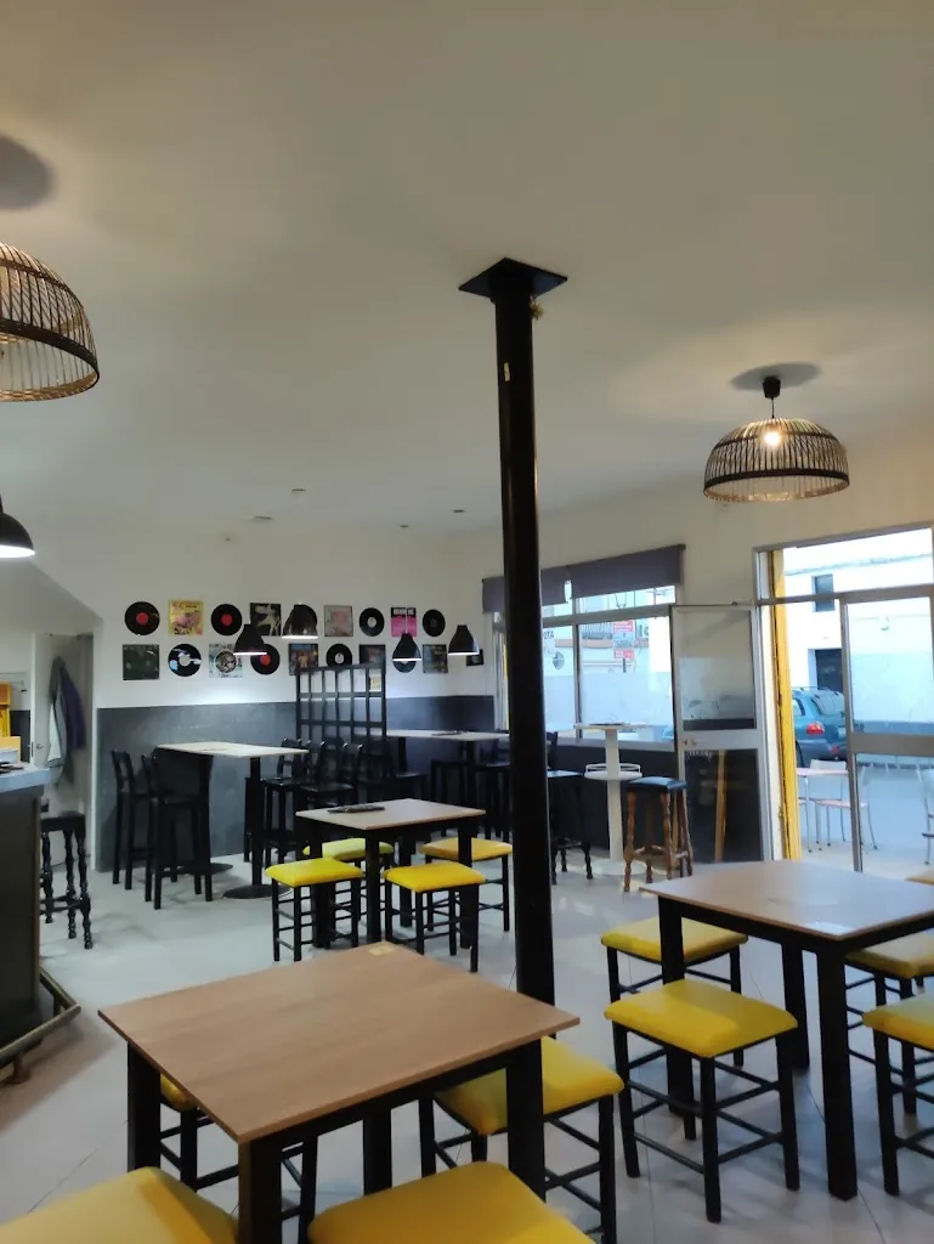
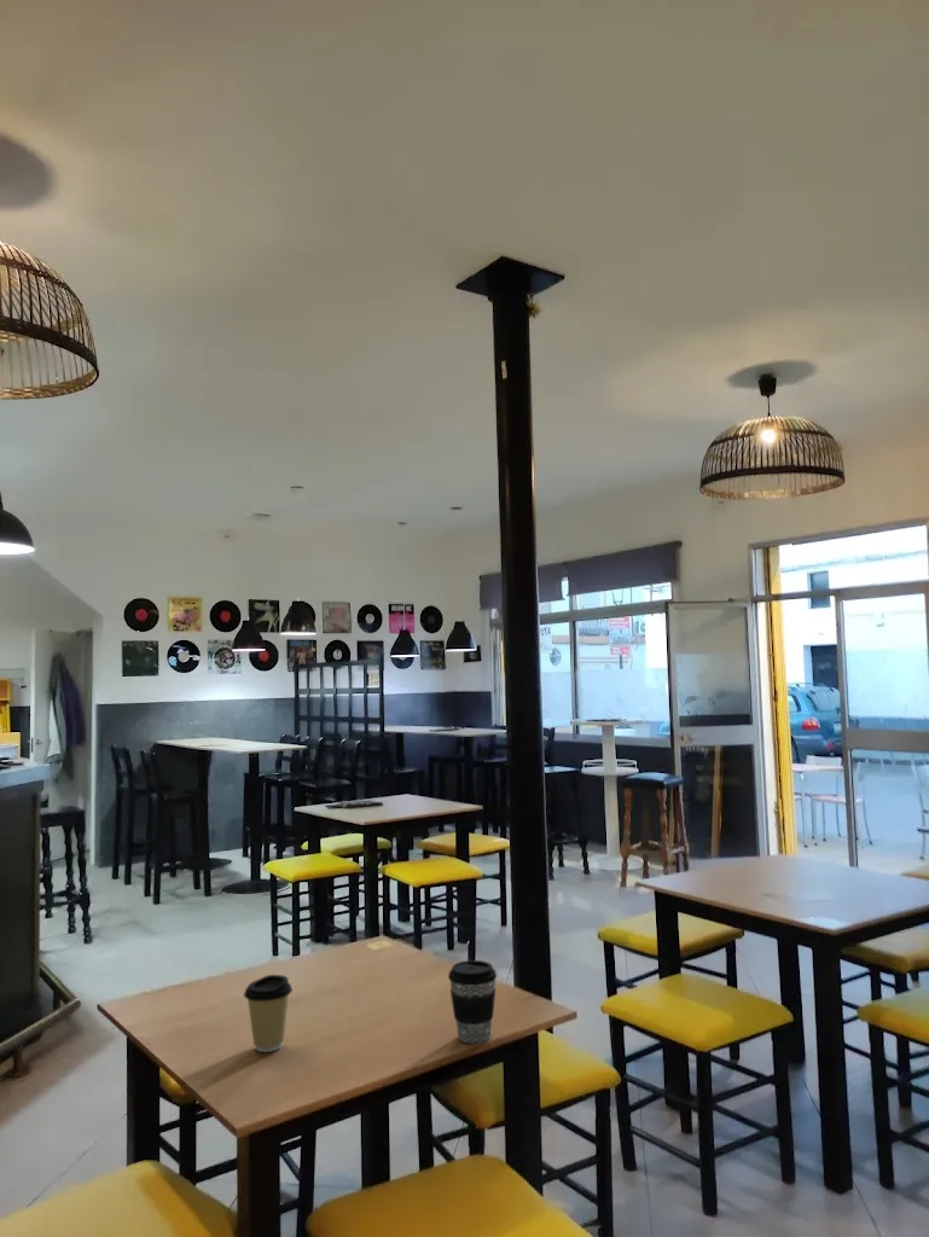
+ coffee cup (268, 1014)
+ coffee cup (472, 1001)
